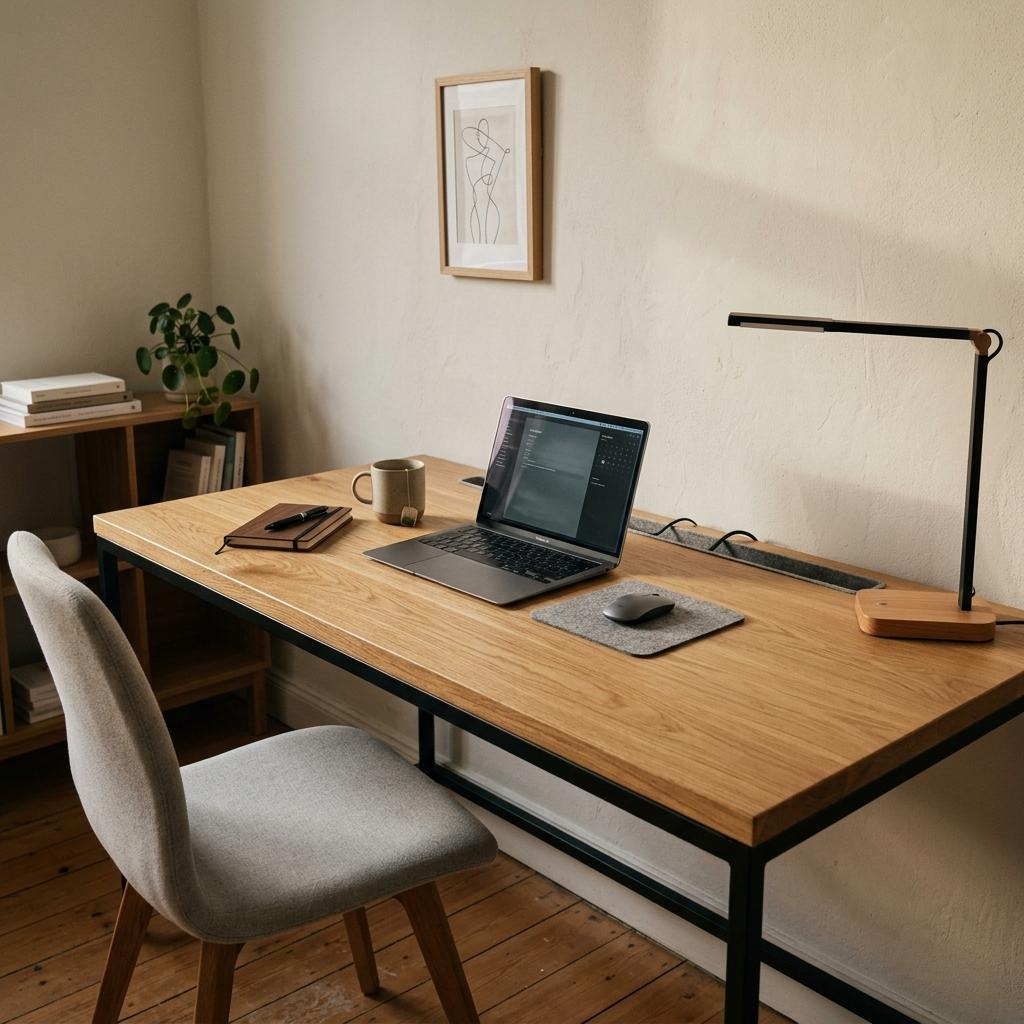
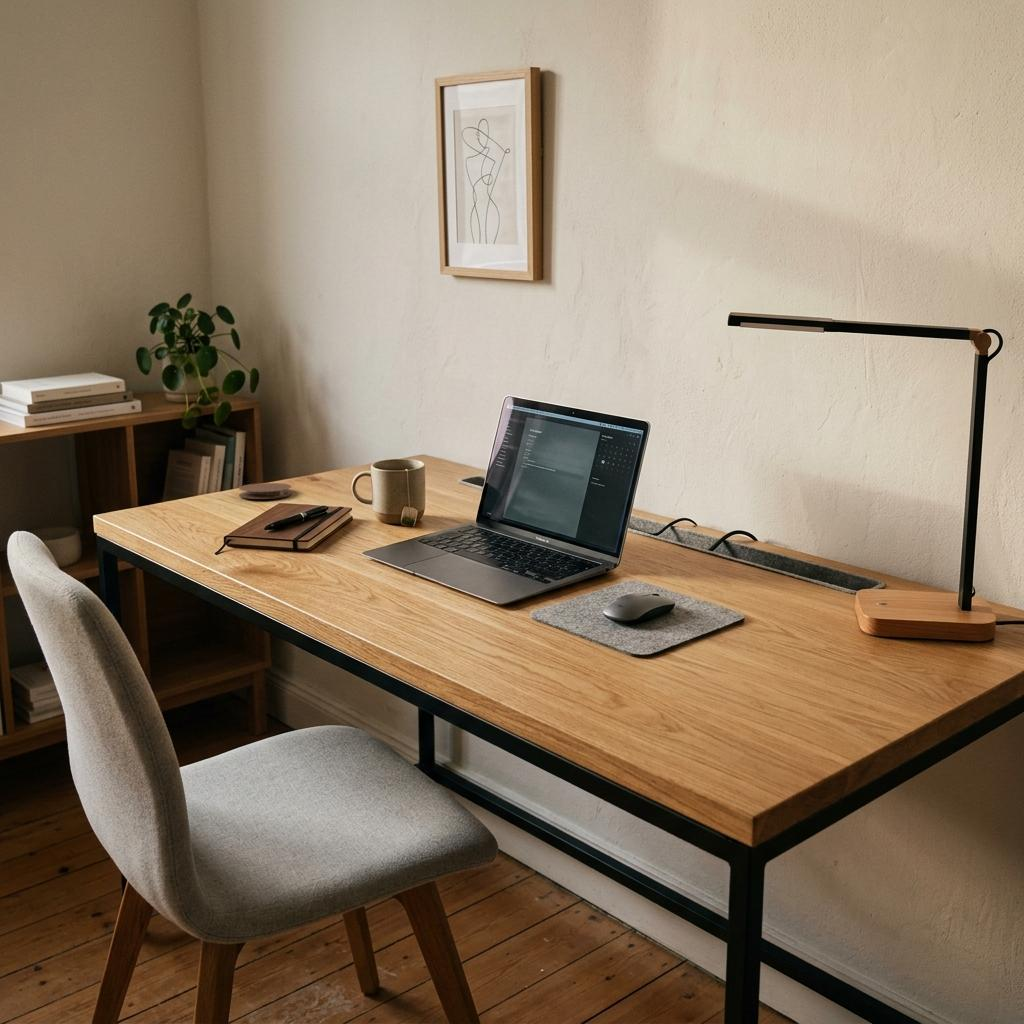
+ coaster (265, 490)
